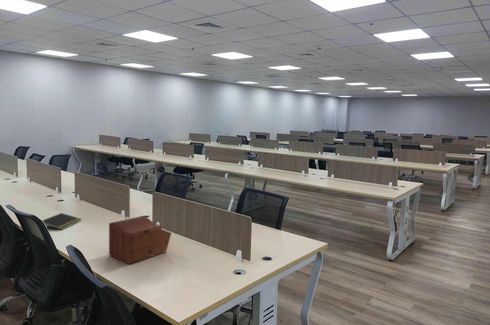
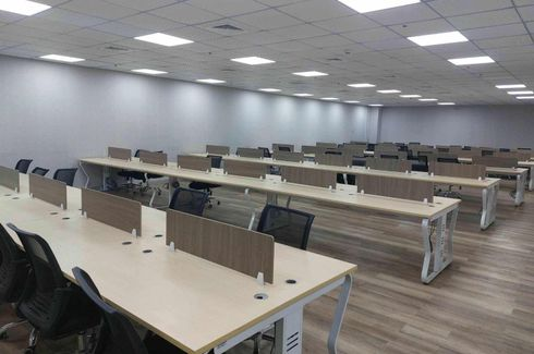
- sewing box (141, 236)
- notepad (61, 220)
